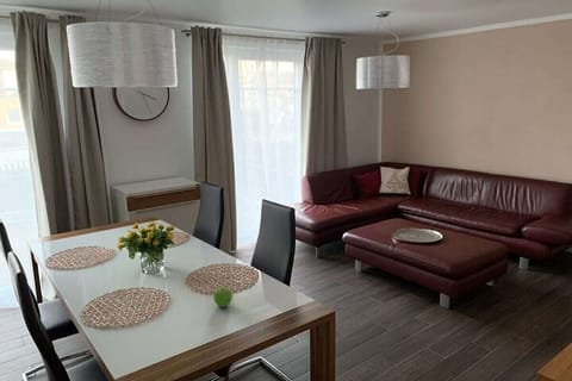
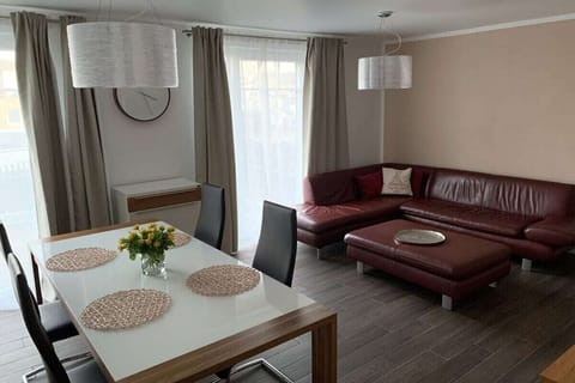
- fruit (223, 296)
